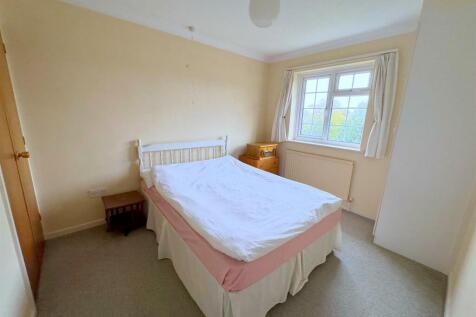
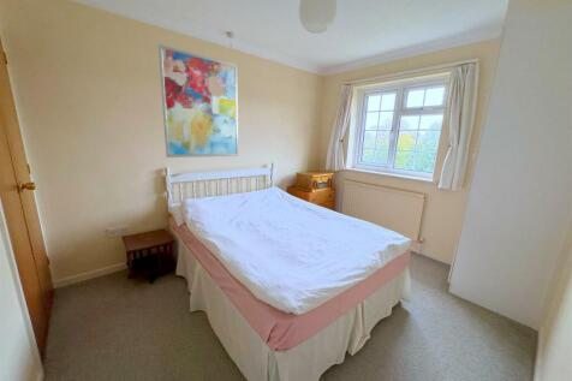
+ wall art (203, 108)
